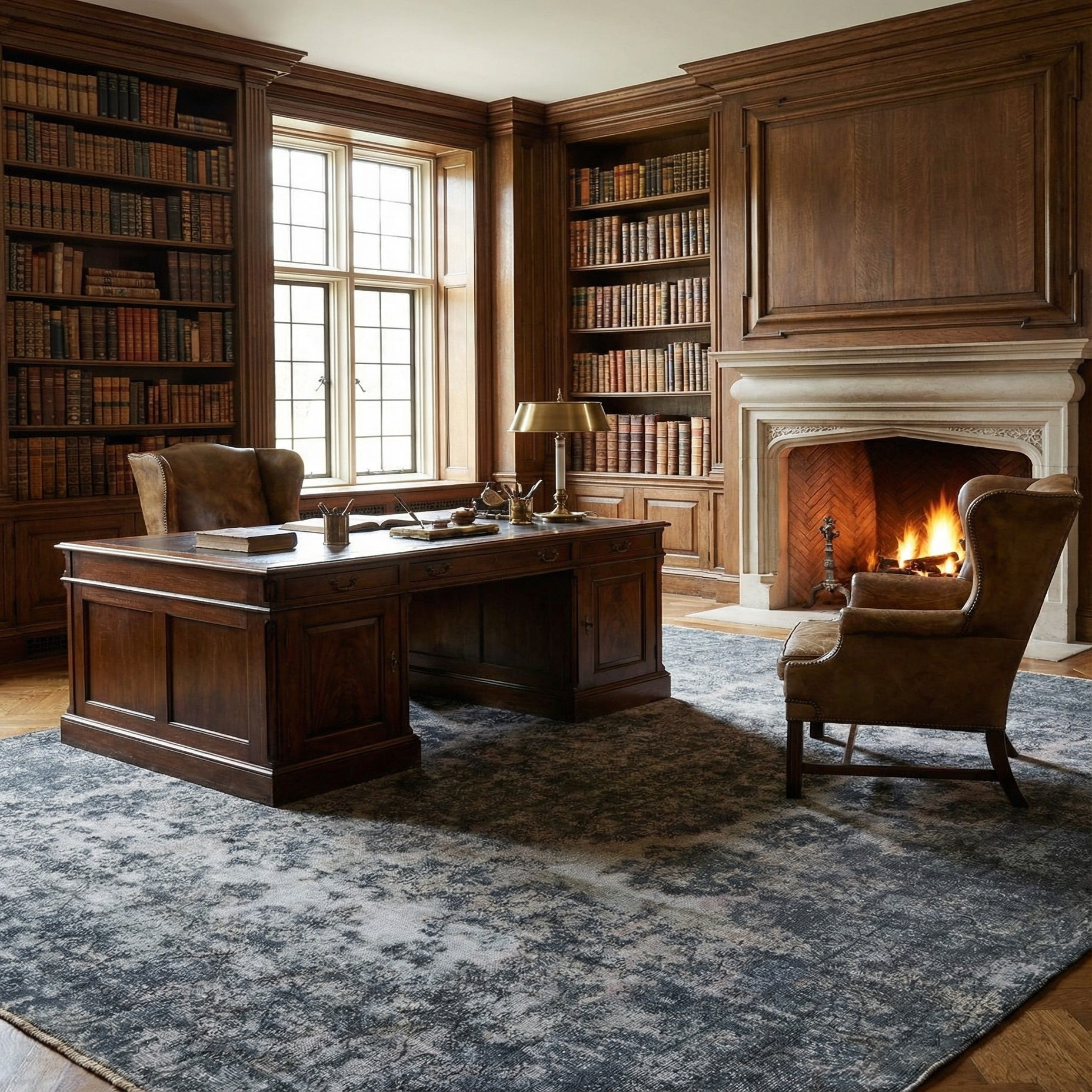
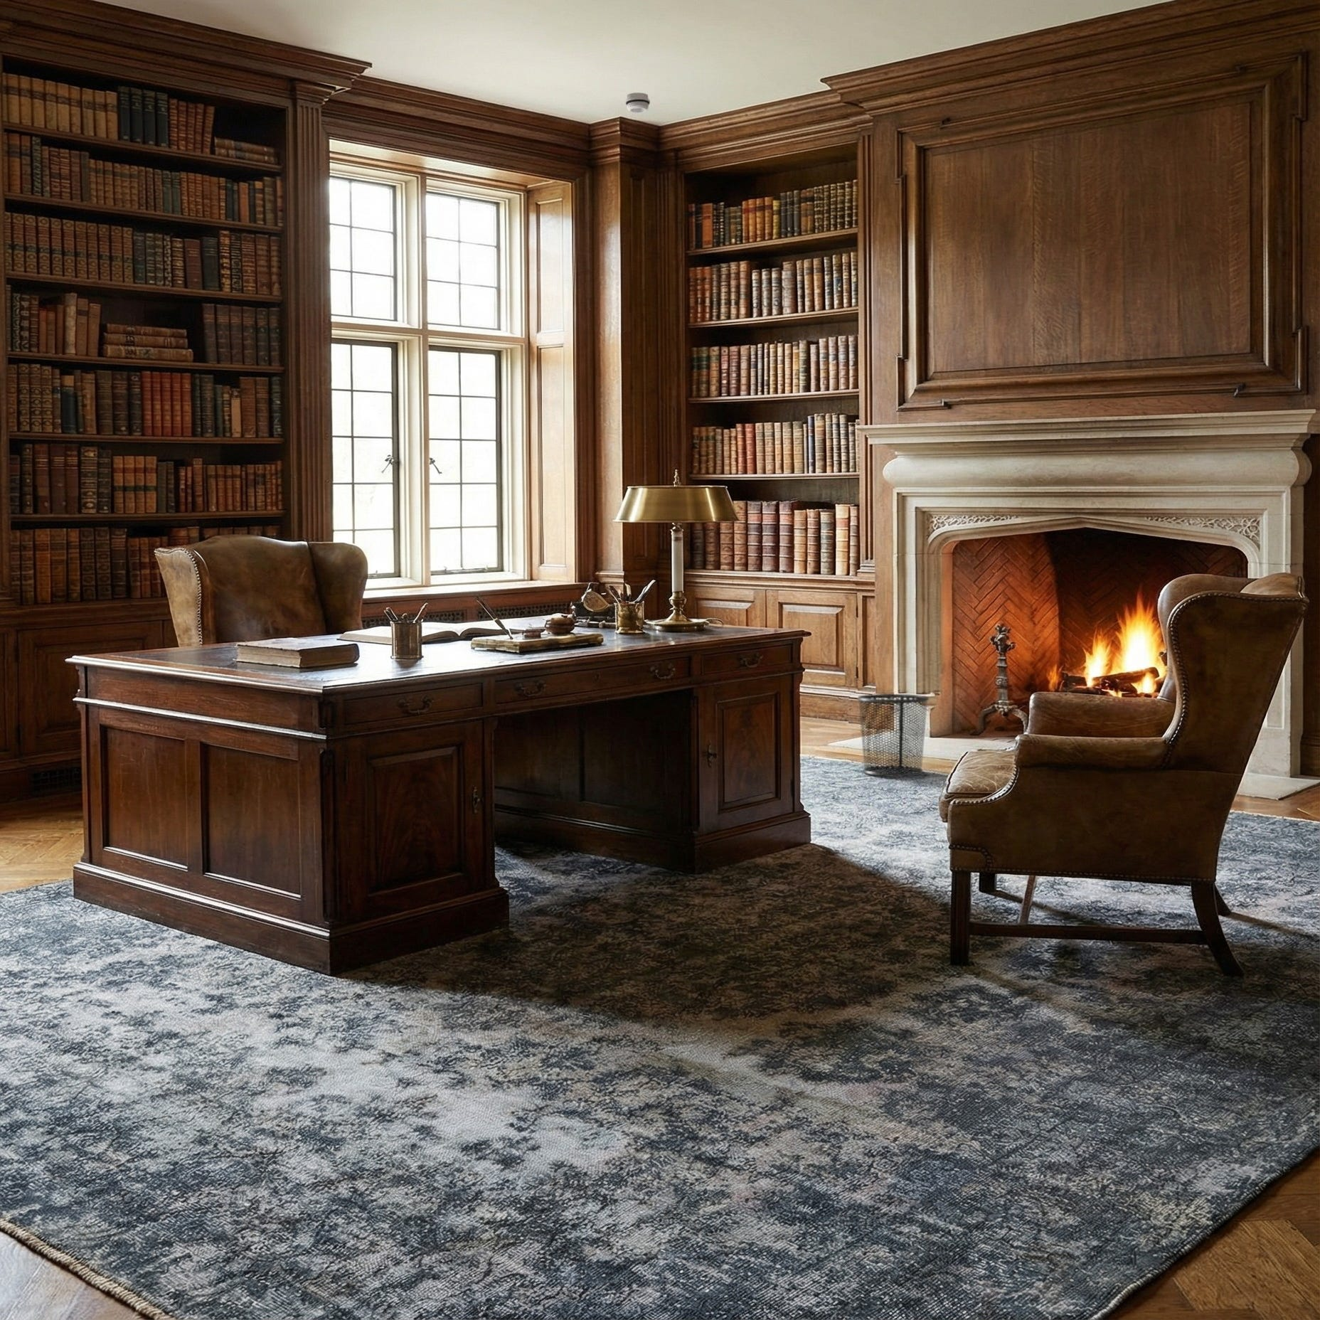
+ waste bin (892, 735)
+ smoke detector (637, 103)
